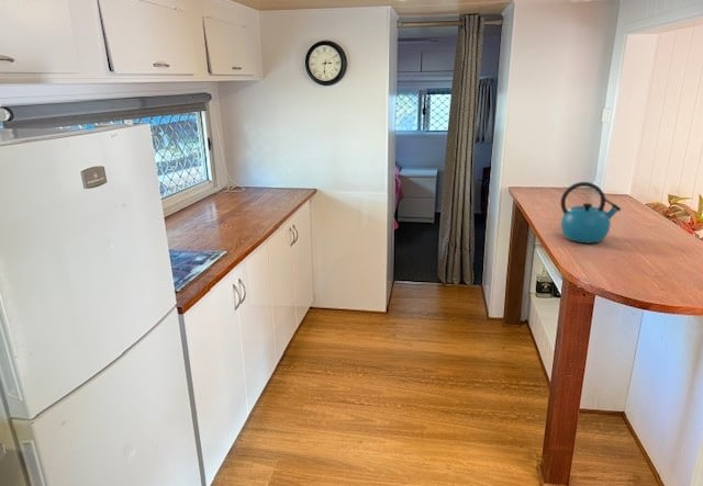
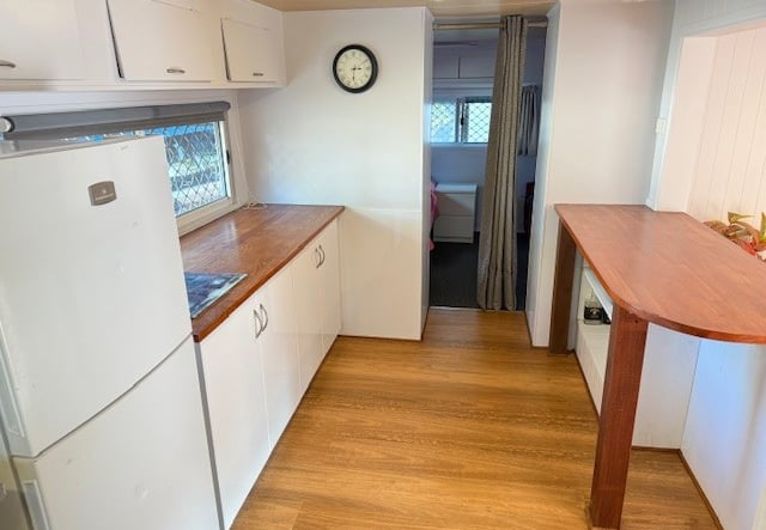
- kettle (589, 211)
